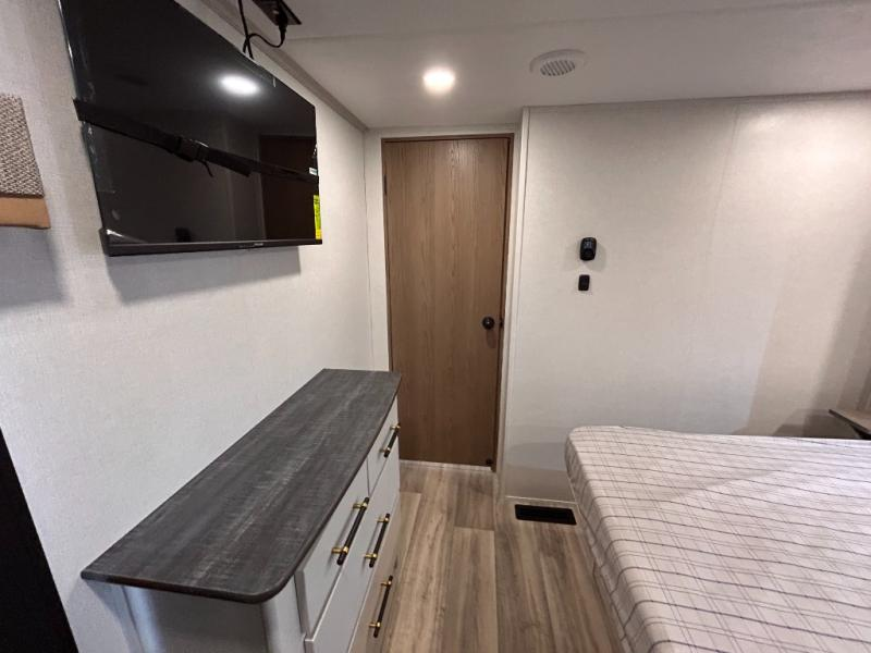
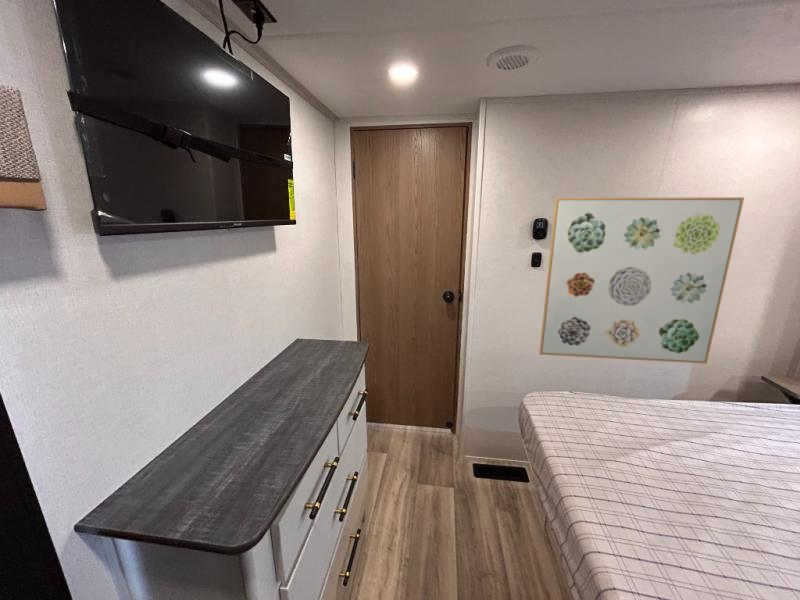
+ wall art (632, 282)
